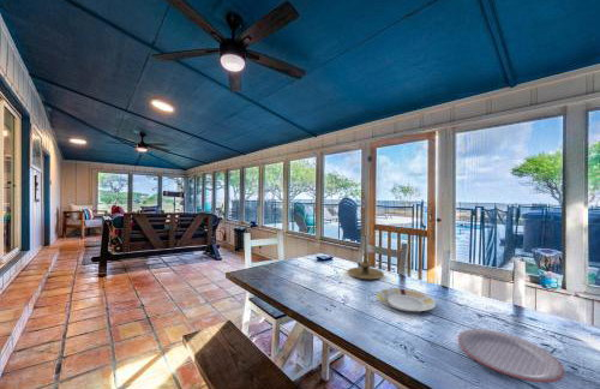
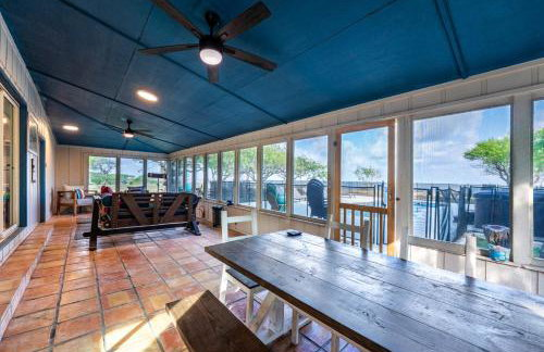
- plate (505, 354)
- plate (404, 300)
- candle holder (365, 255)
